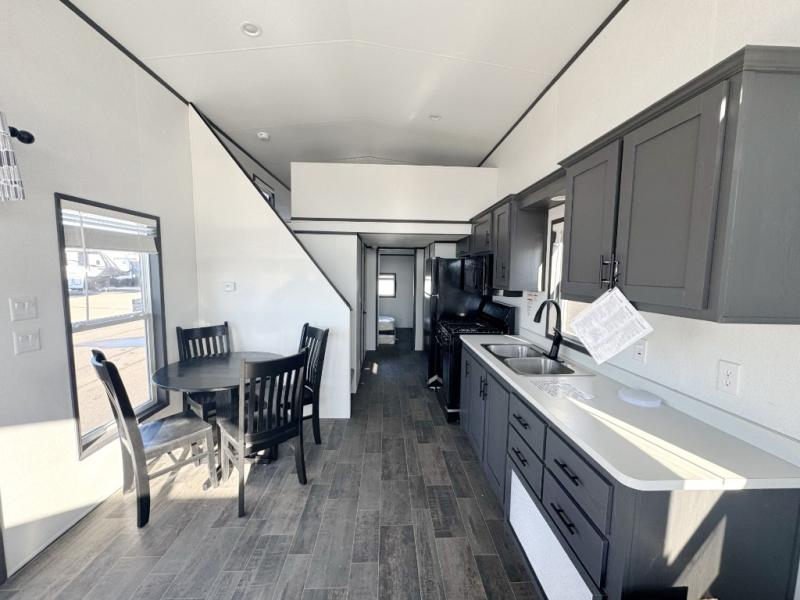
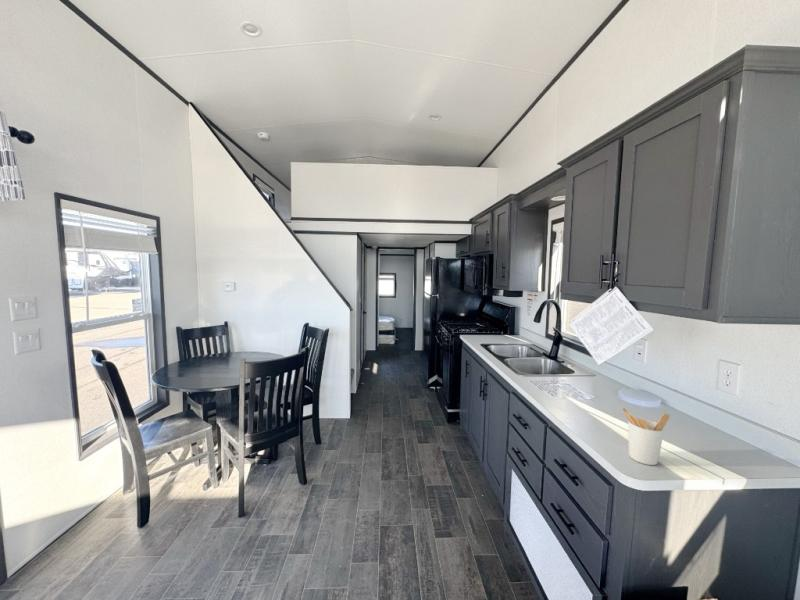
+ utensil holder (641, 434)
